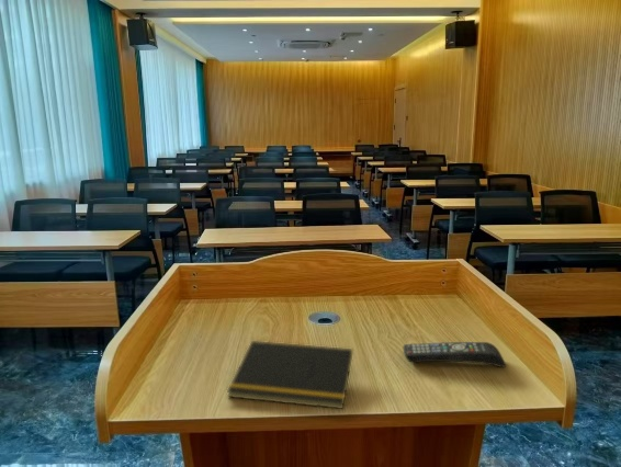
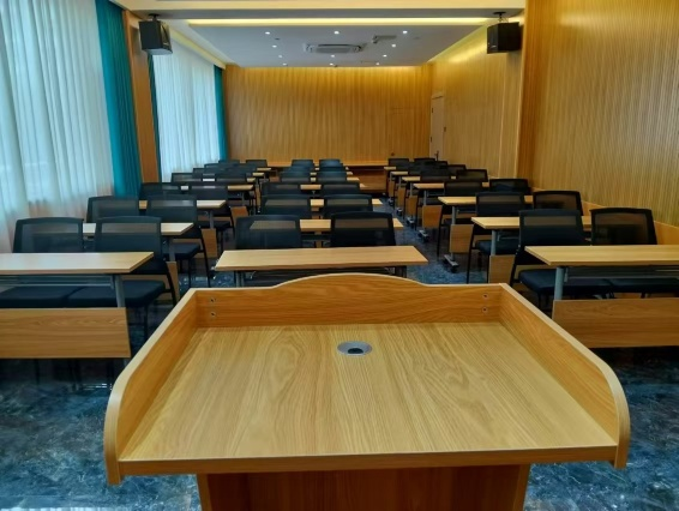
- notepad (293, 372)
- remote control (453, 353)
